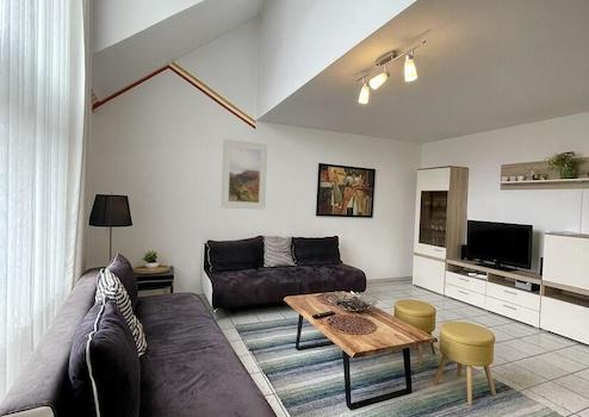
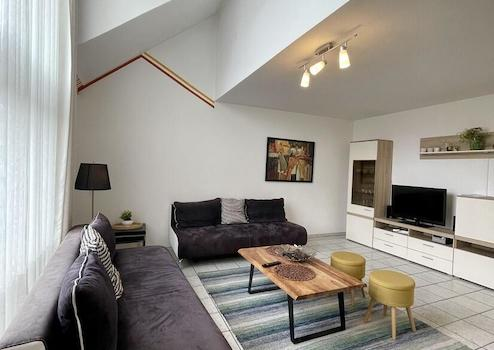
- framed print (244, 175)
